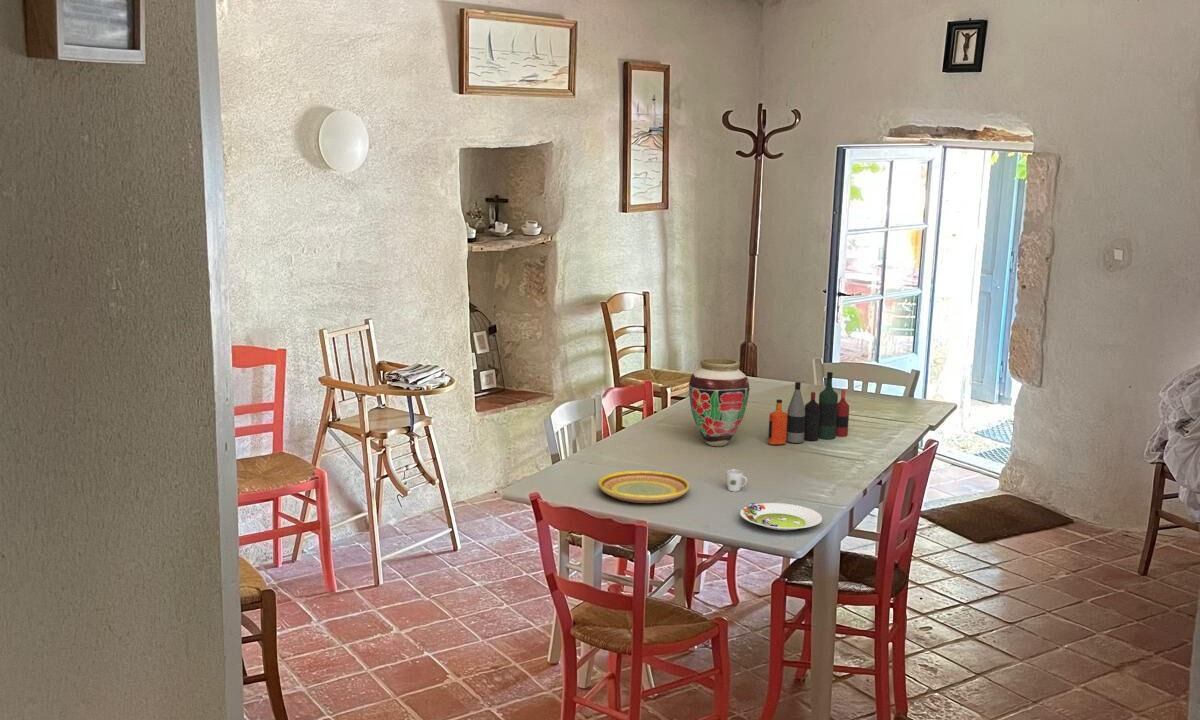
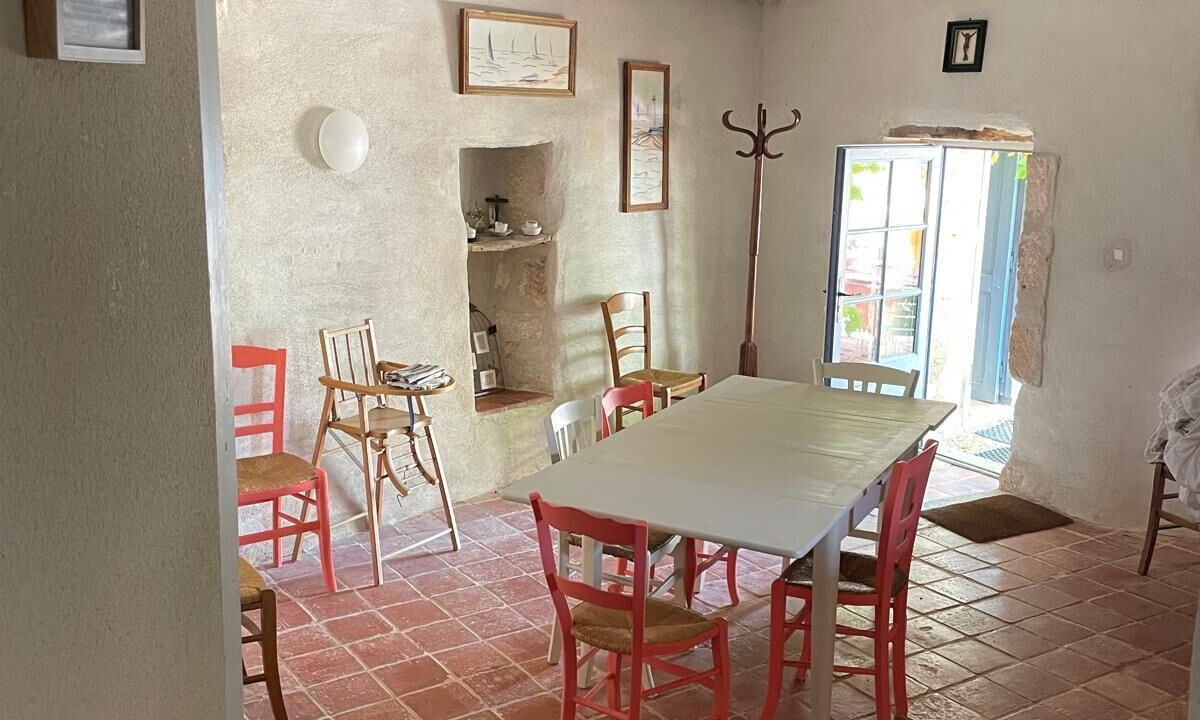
- bottle collection (810, 406)
- vase (718, 403)
- salad plate (780, 517)
- cup (737, 474)
- plate (643, 488)
